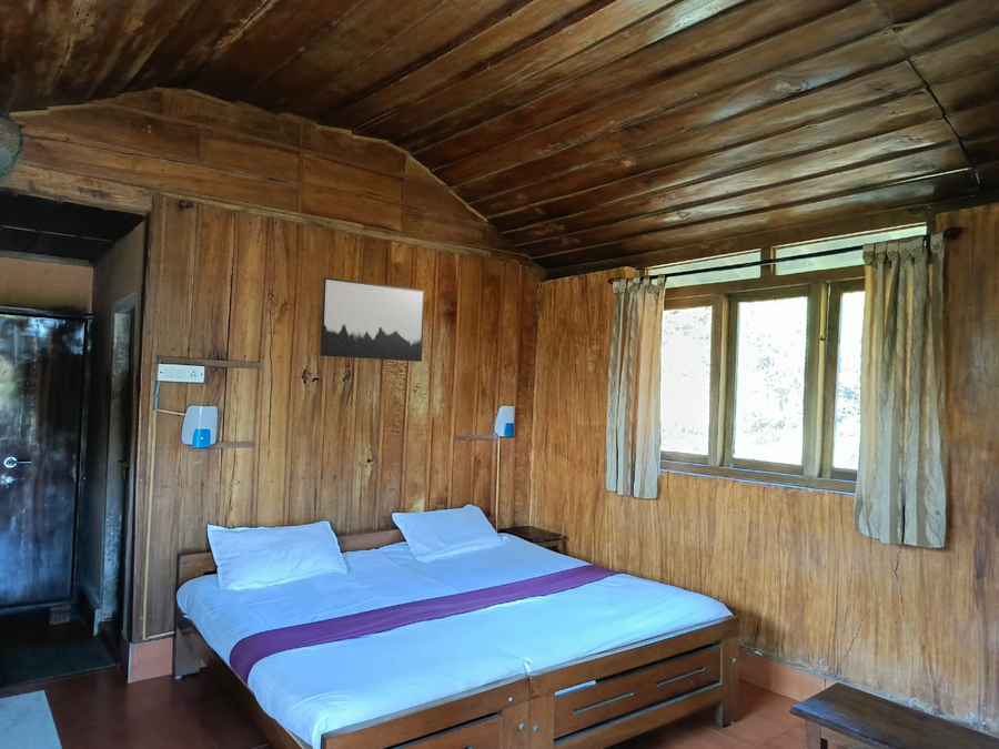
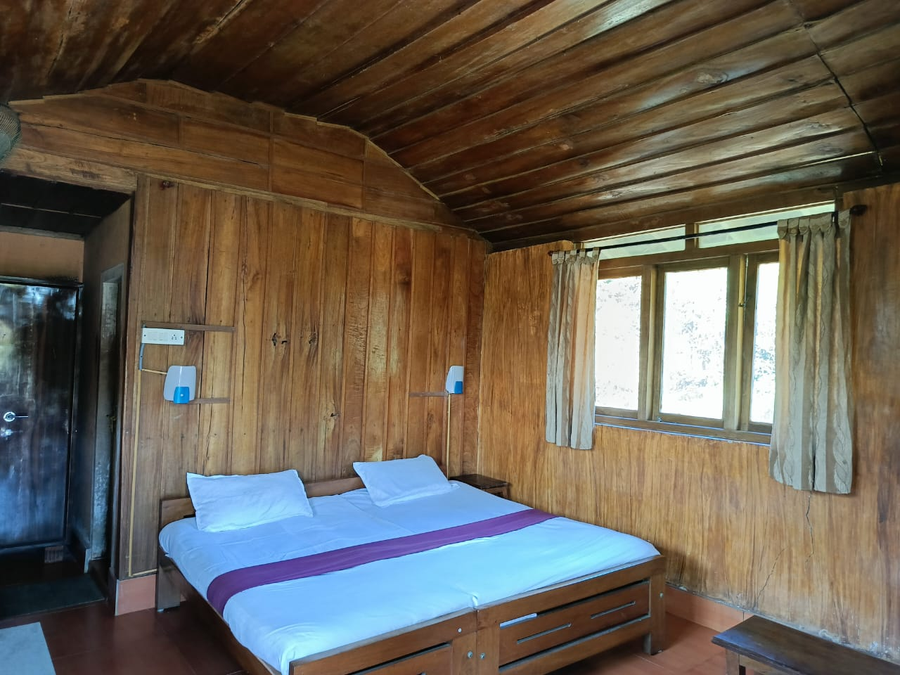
- wall art (374, 321)
